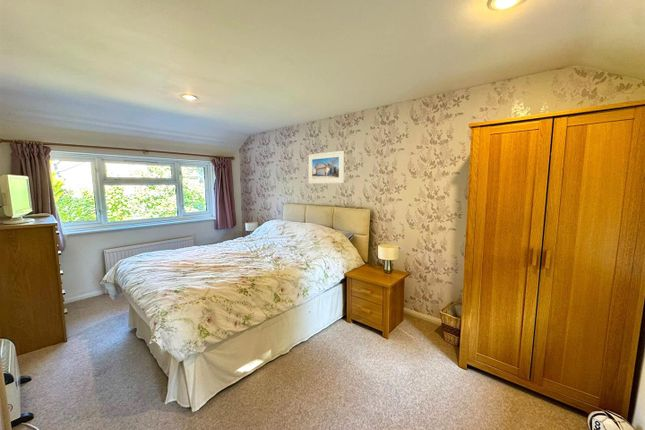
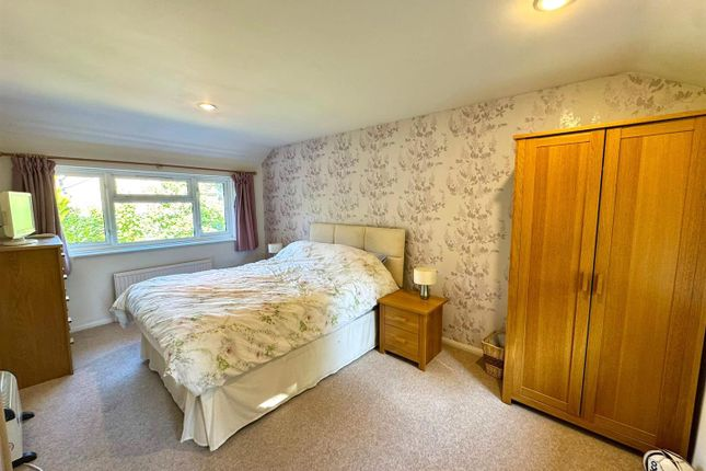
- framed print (325, 168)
